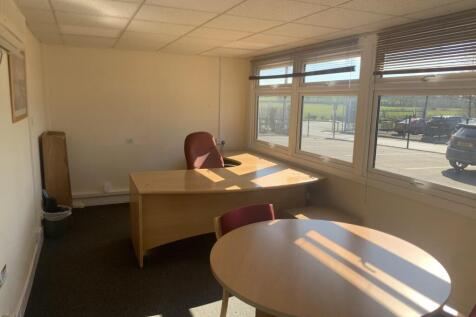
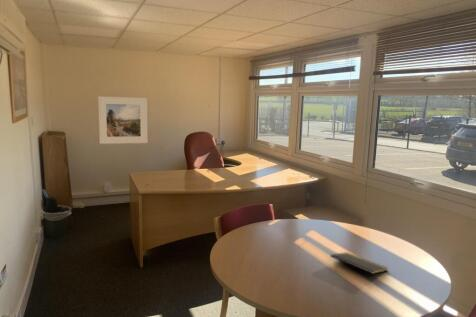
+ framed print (123, 120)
+ notepad (358, 262)
